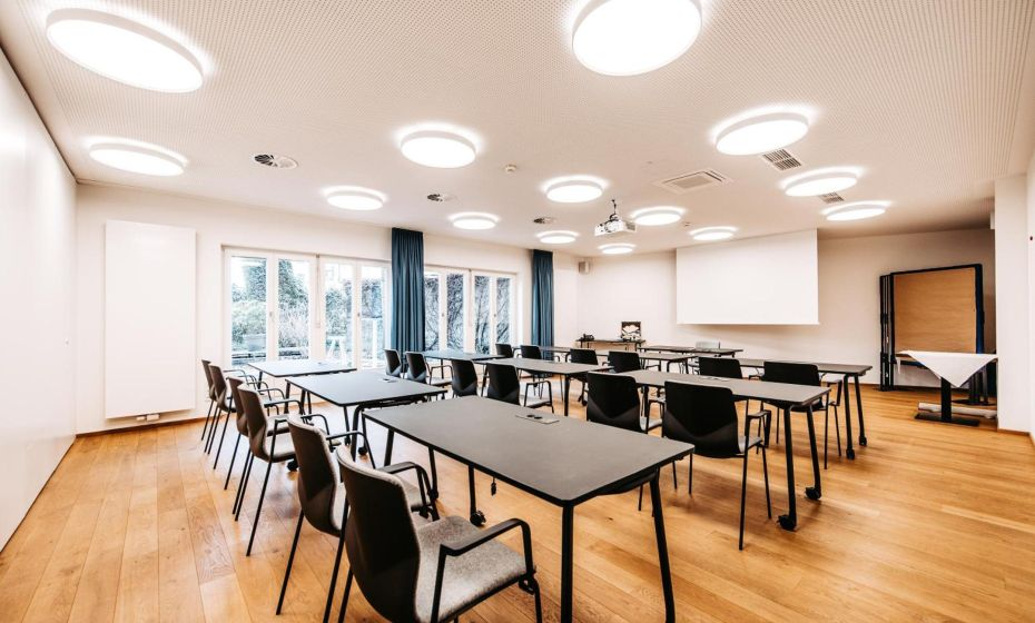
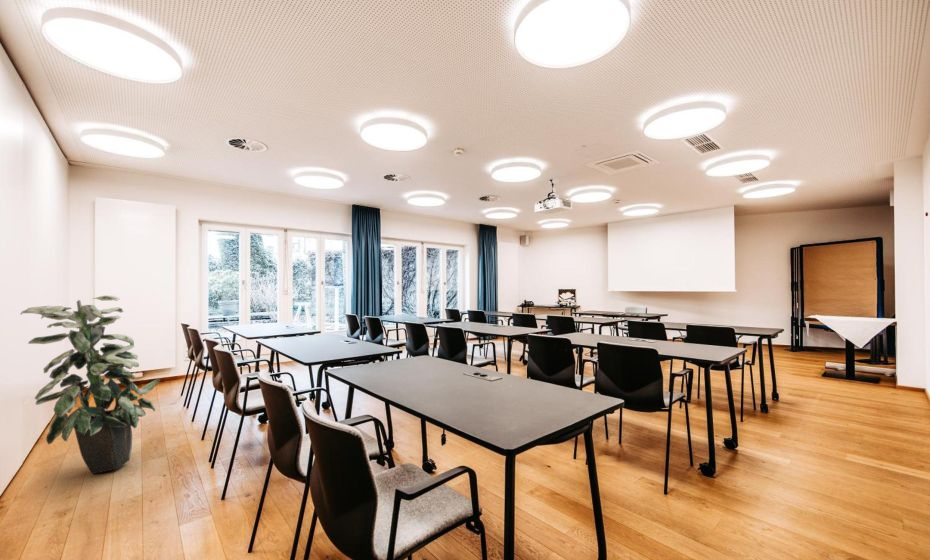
+ indoor plant (96, 383)
